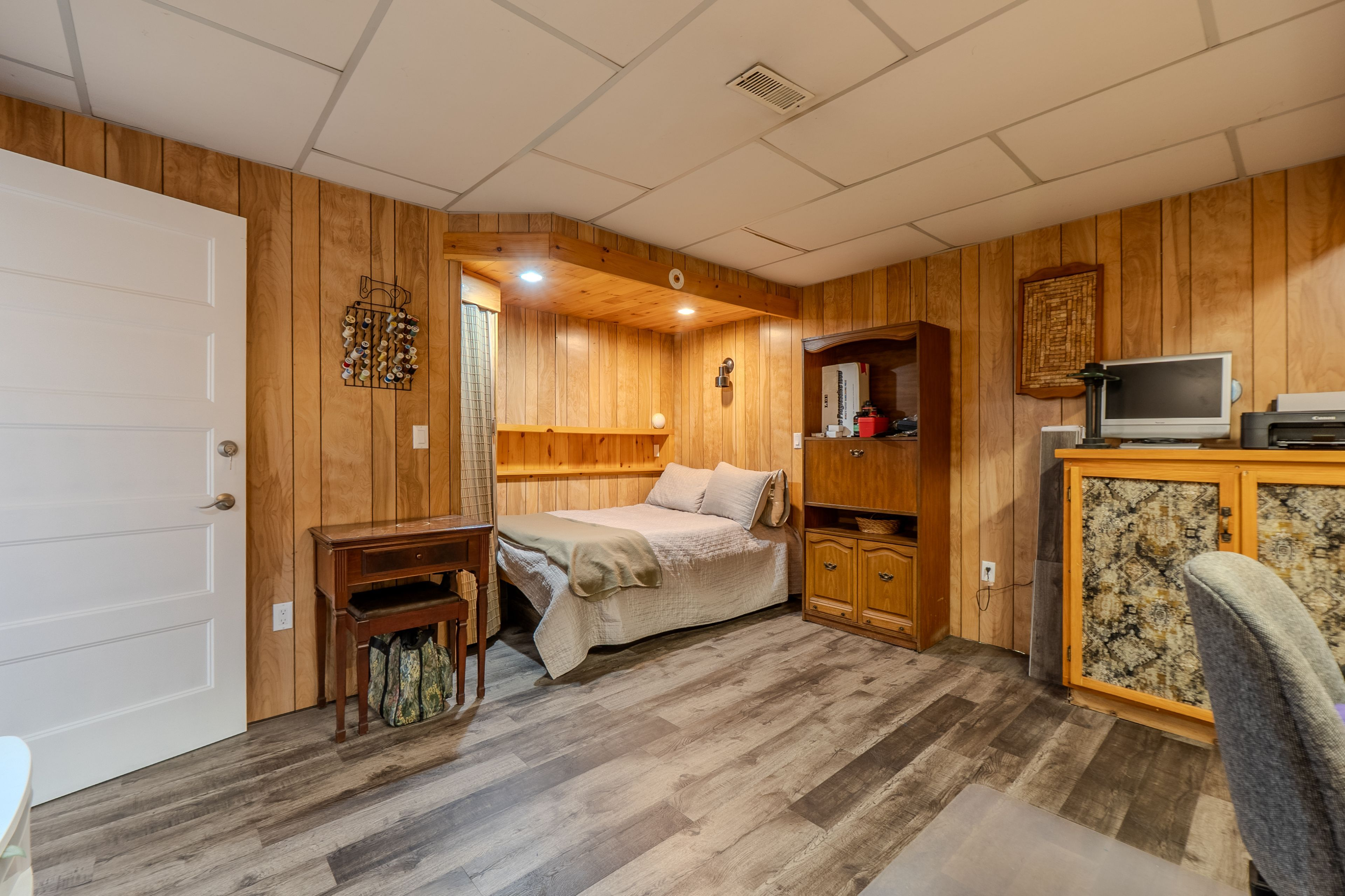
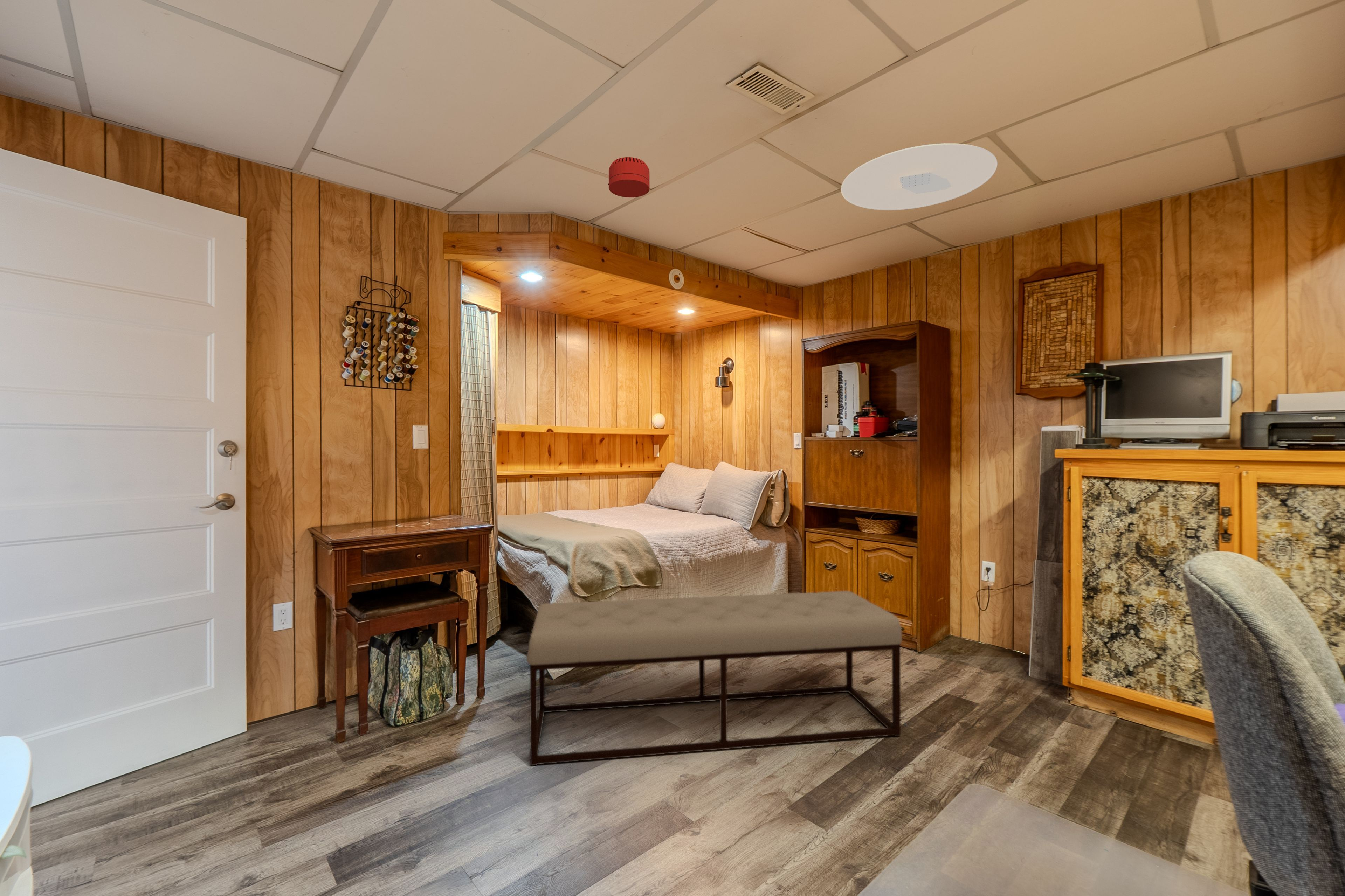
+ ceiling light (915, 174)
+ smoke detector (629, 177)
+ bench (710, 660)
